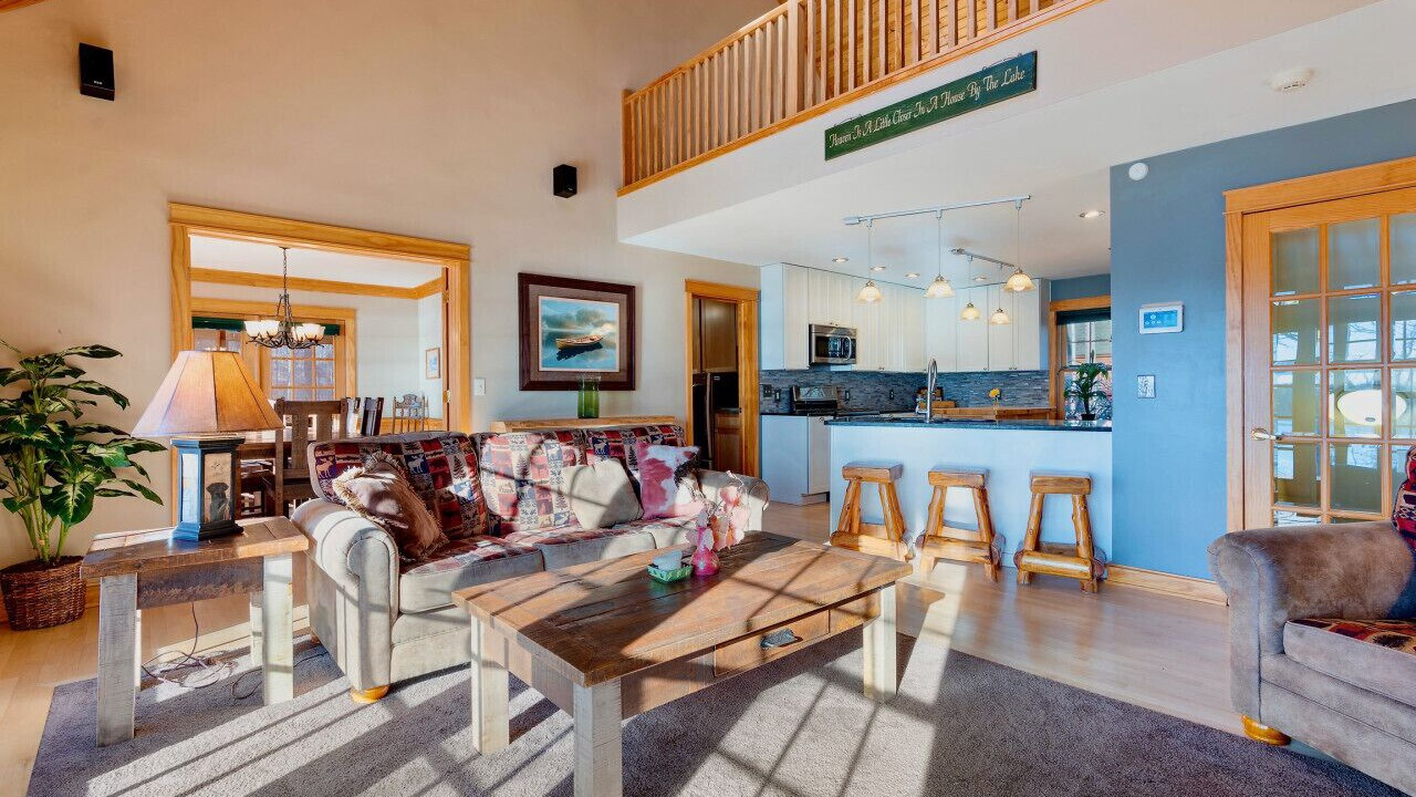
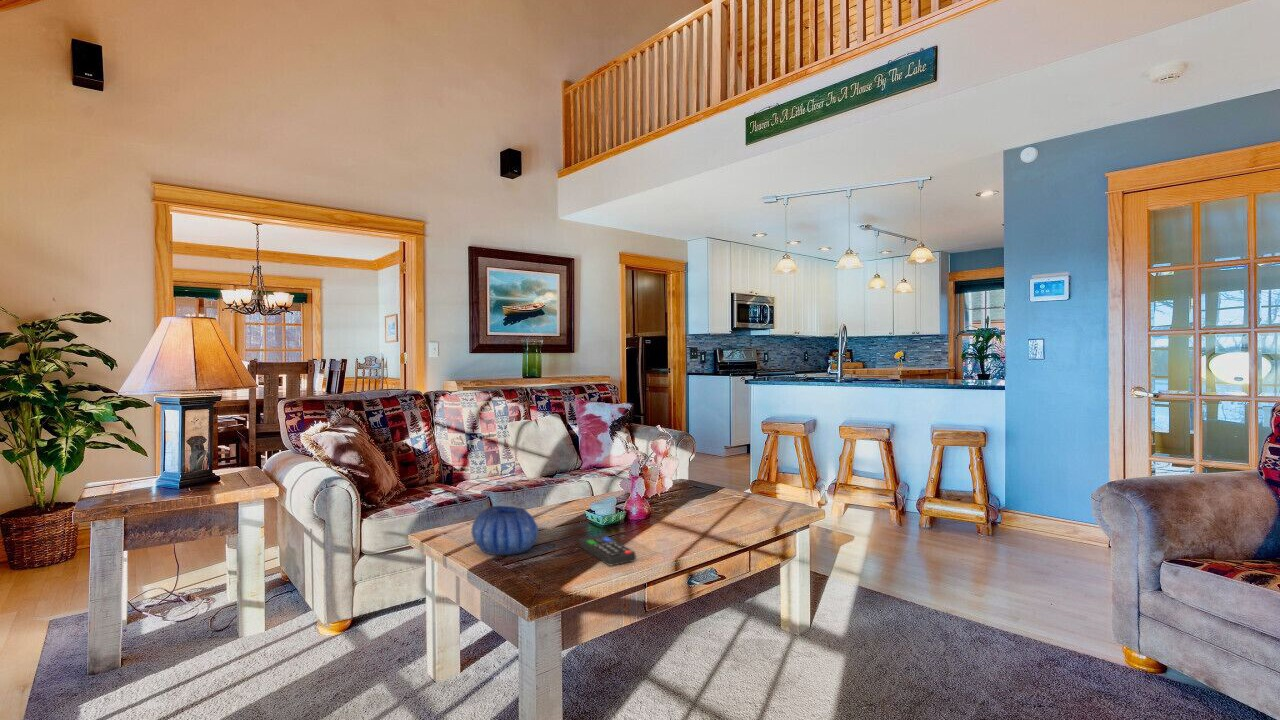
+ remote control (606, 548)
+ decorative bowl (505, 528)
